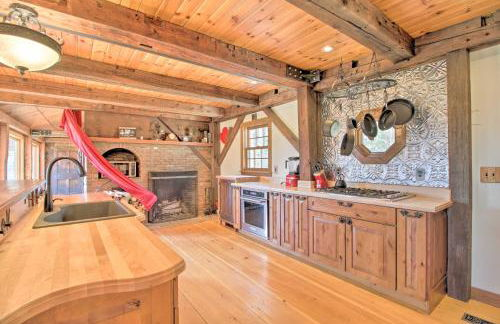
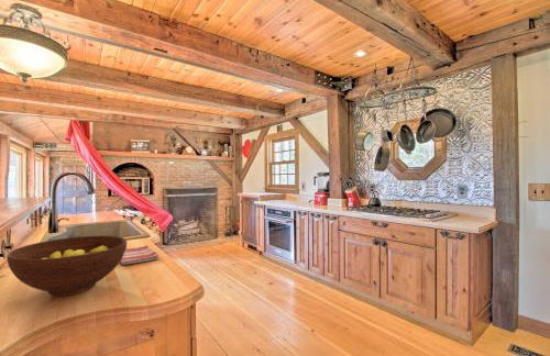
+ fruit bowl (73, 267)
+ dish towel (135, 254)
